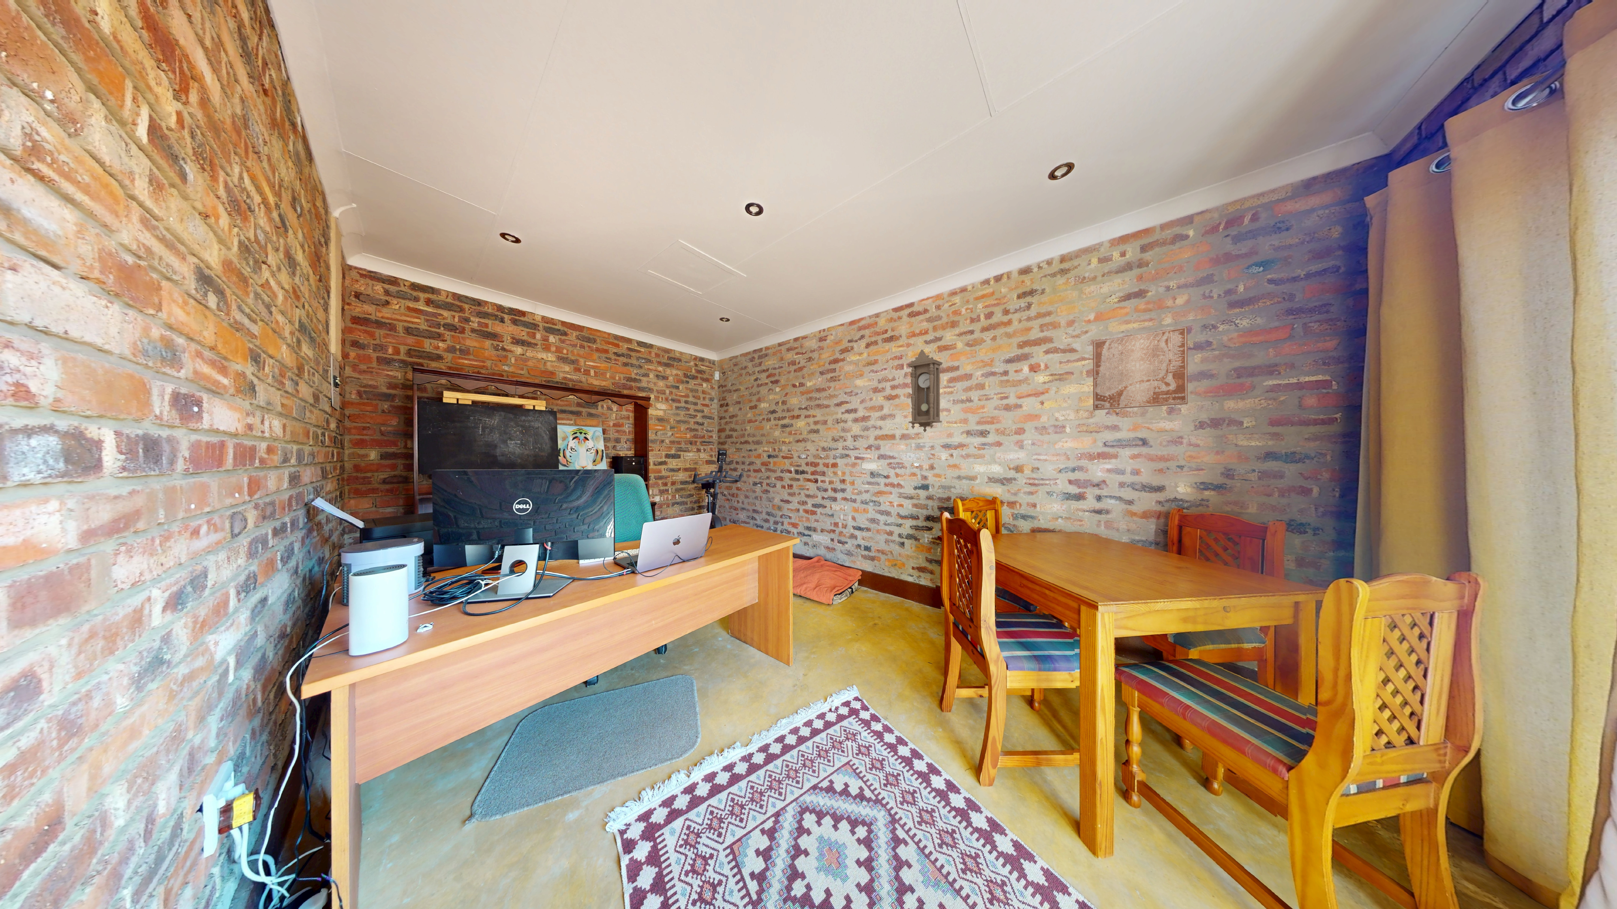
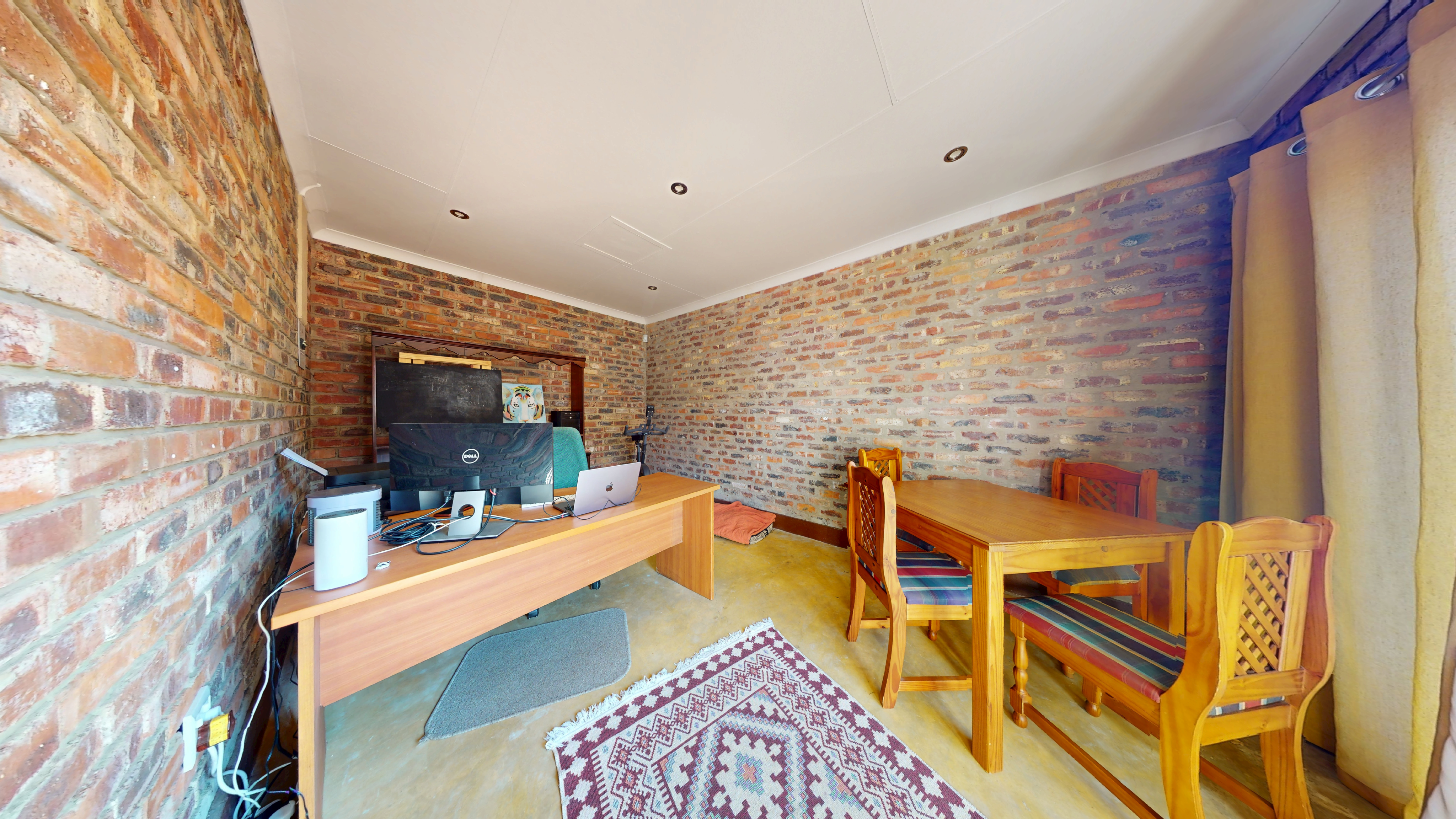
- pendulum clock (925, 392)
- wall art (1137, 371)
